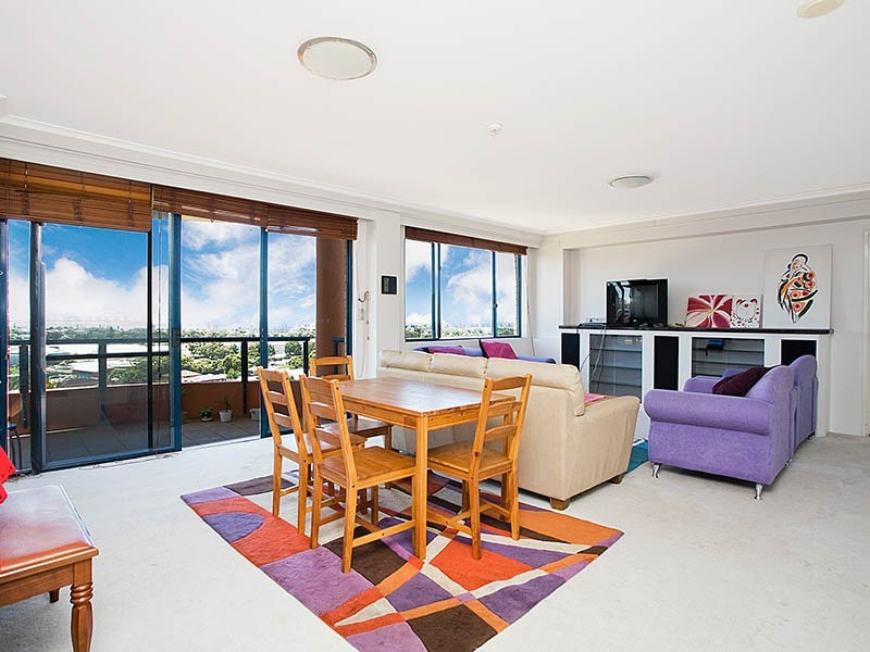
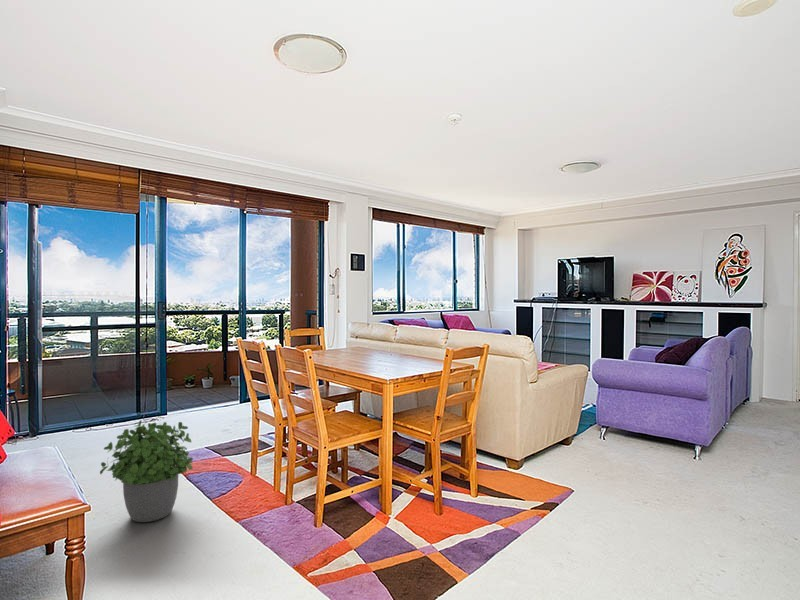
+ potted plant (149, 467)
